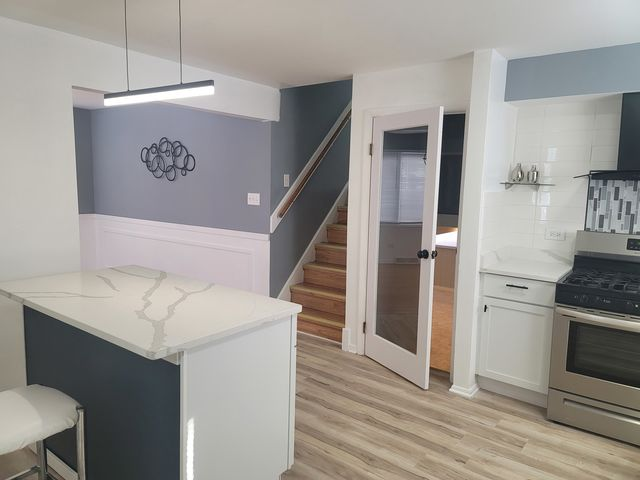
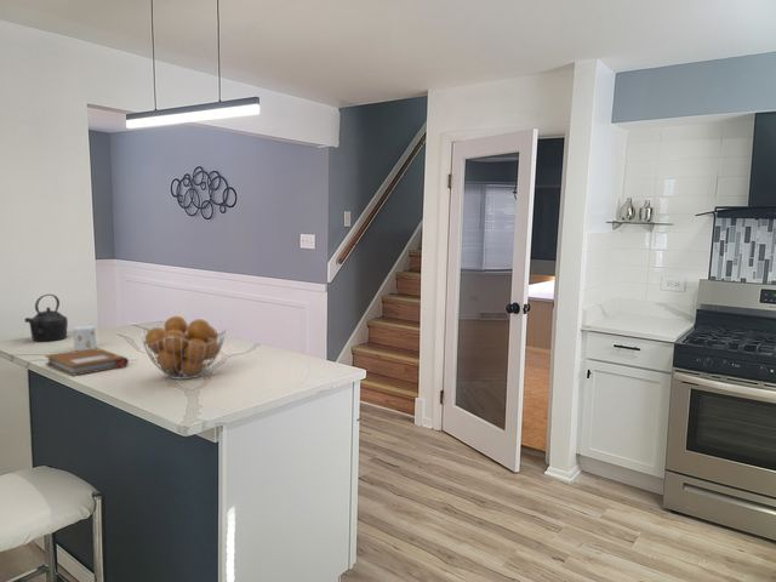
+ fruit basket (184, 346)
+ kettle (42, 318)
+ mug (84, 337)
+ notebook (87, 360)
